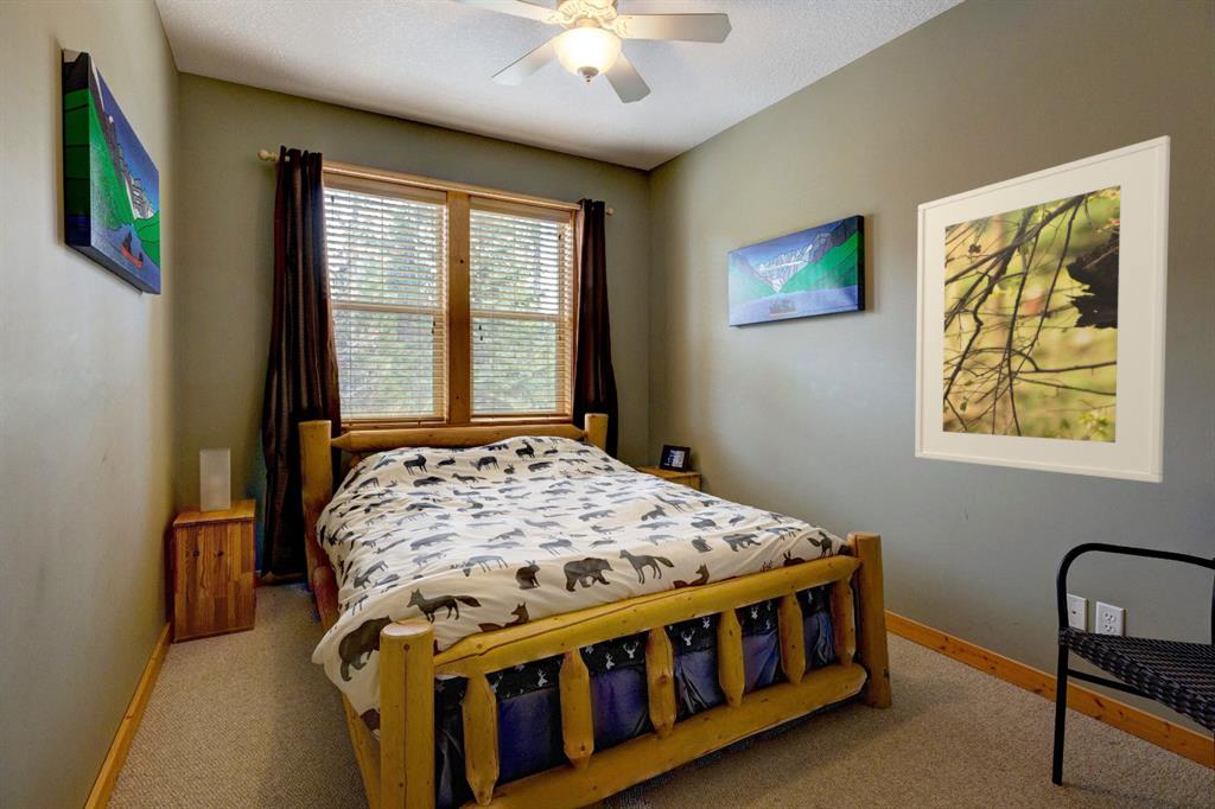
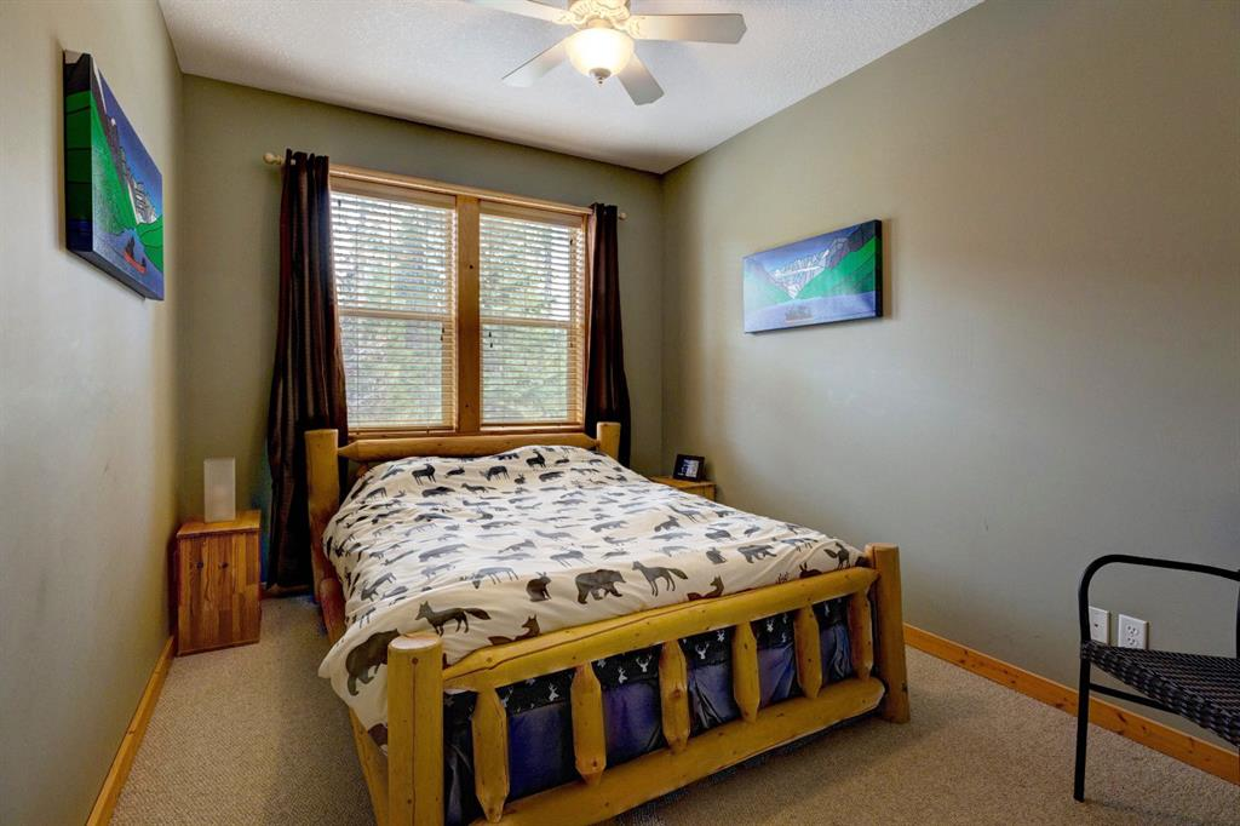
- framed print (1022, 323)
